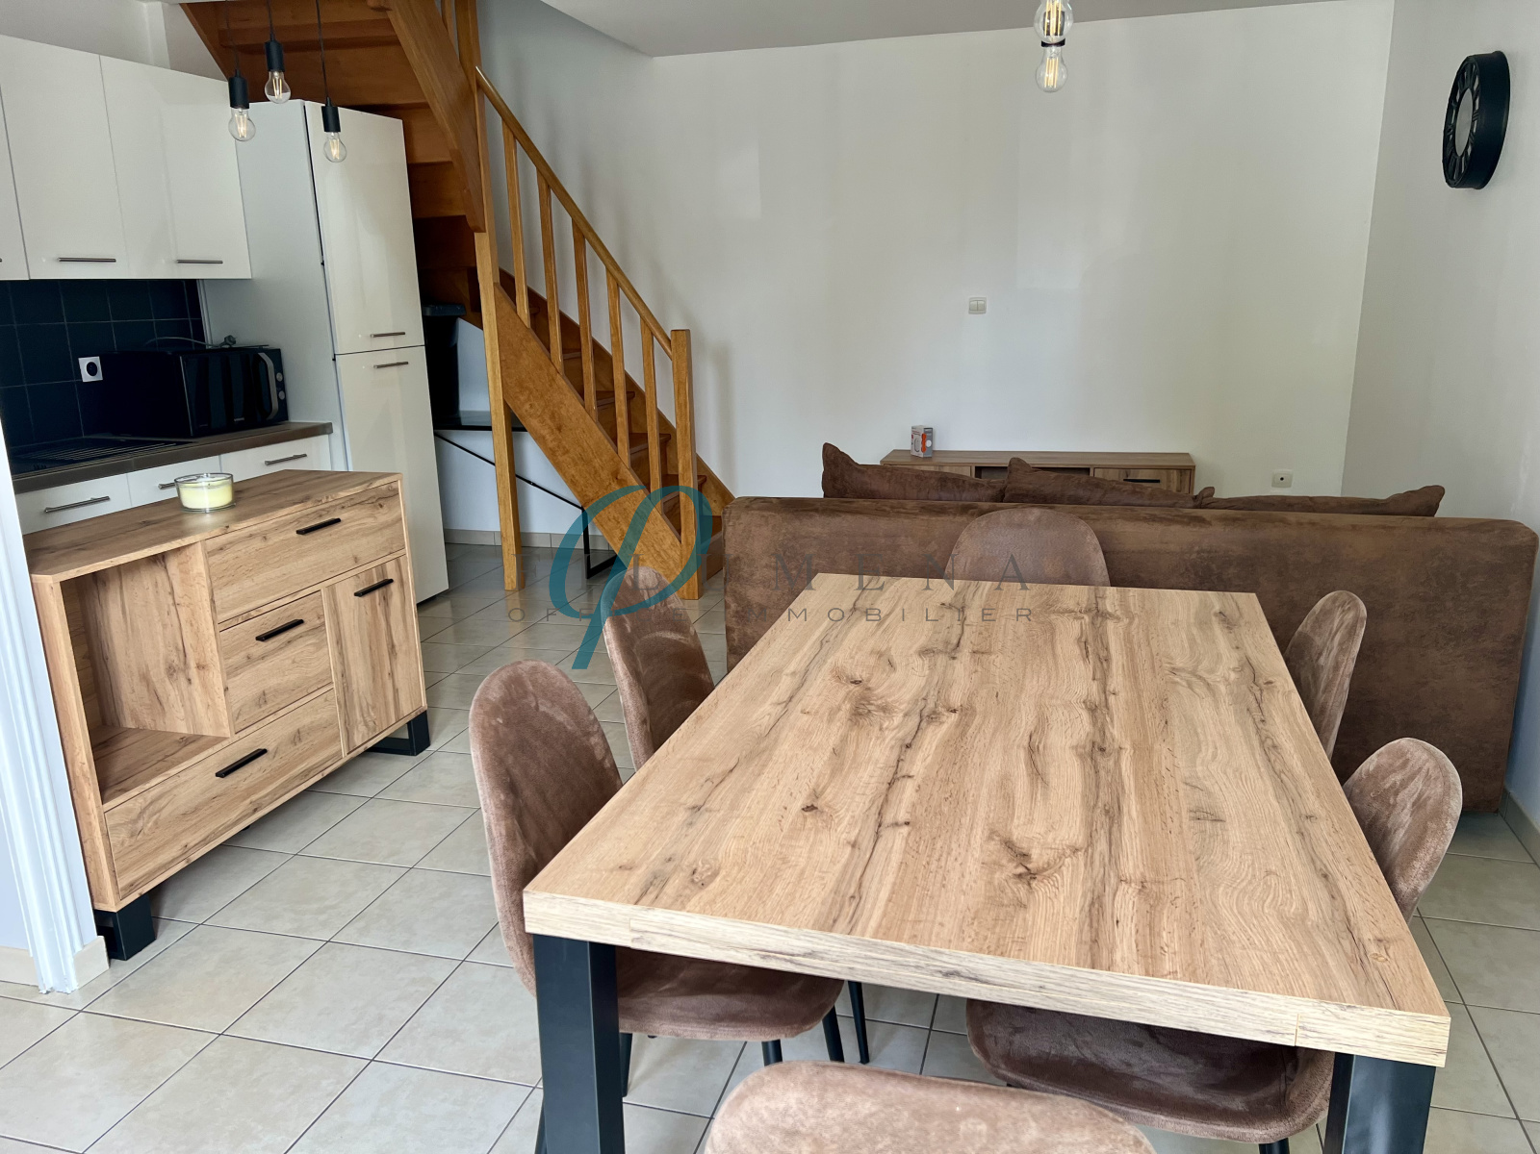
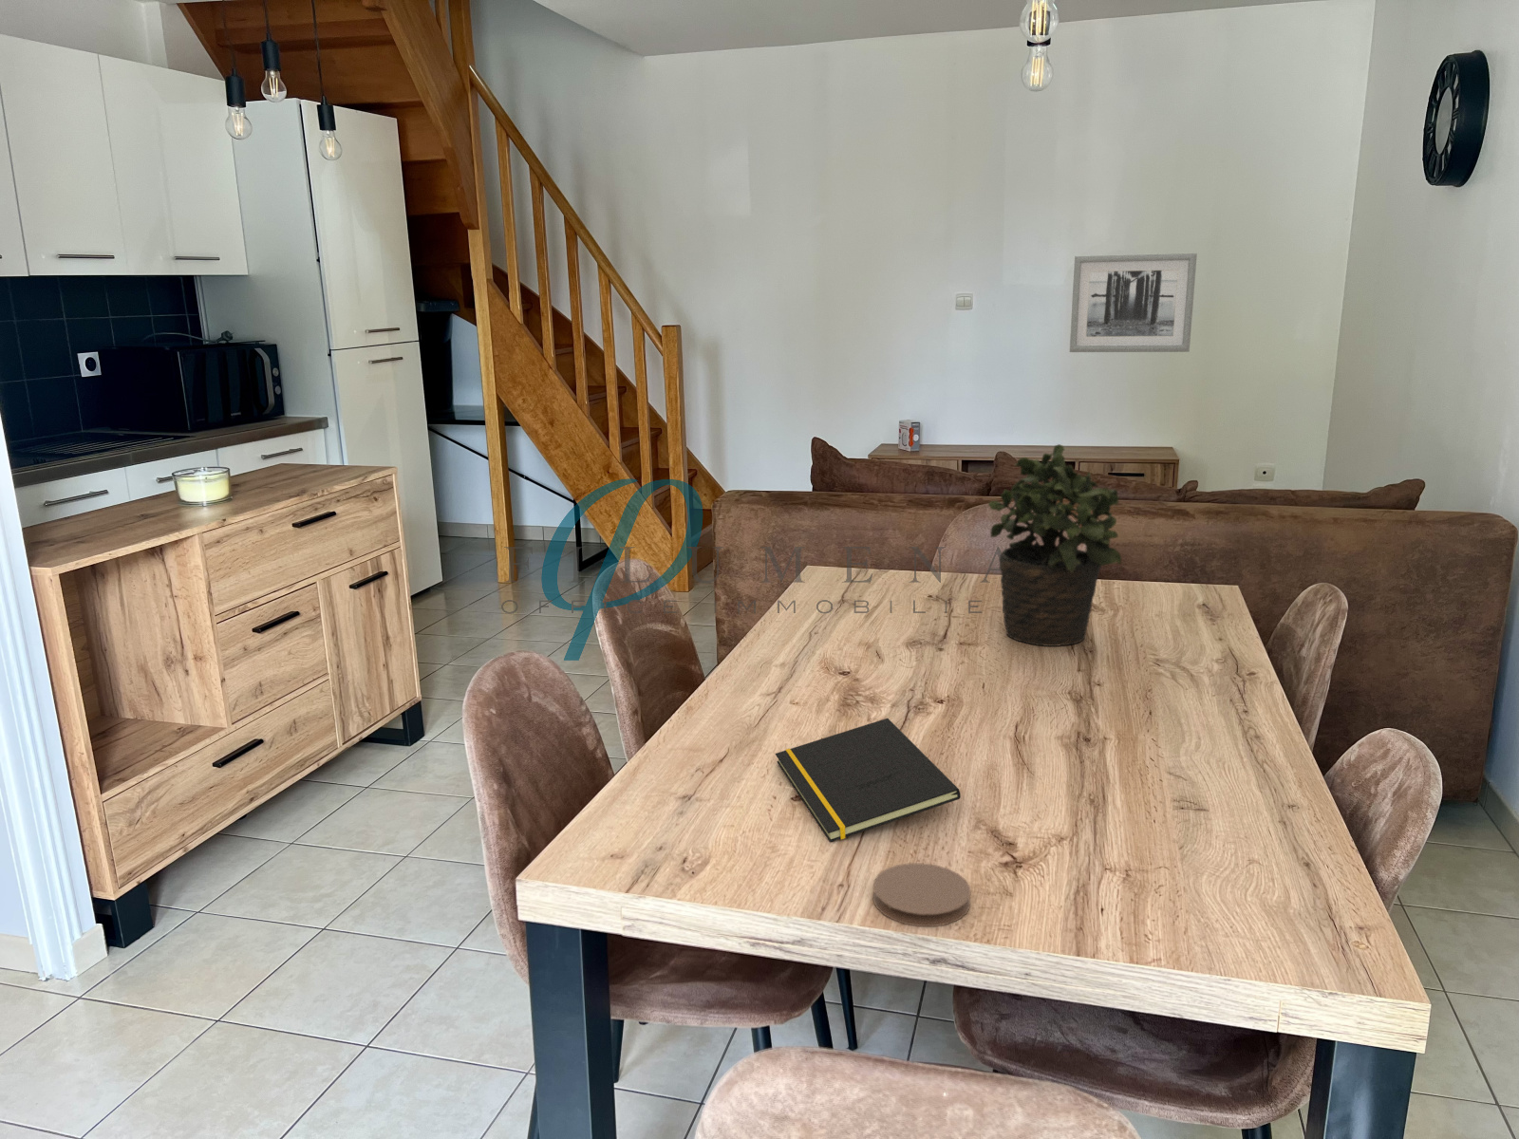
+ wall art (1130, 304)
+ notepad (861, 774)
+ coaster (921, 894)
+ potted plant (1054, 541)
